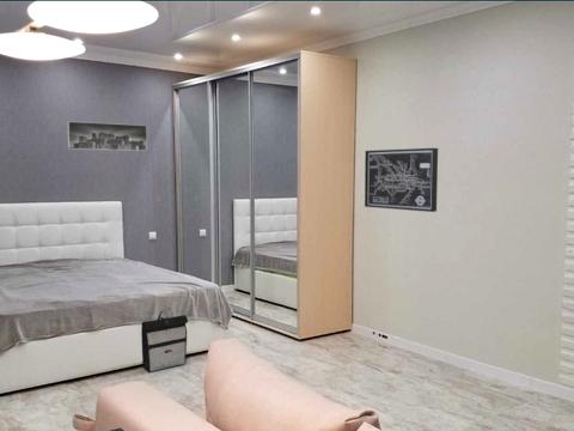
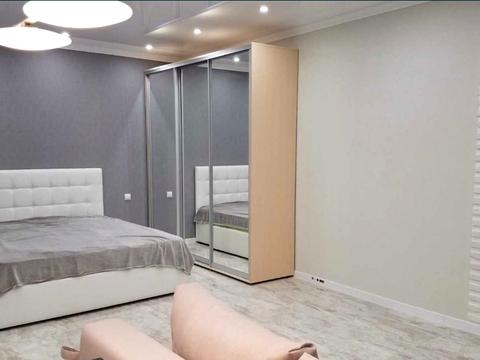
- backpack (164, 339)
- wall art (398, 178)
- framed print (109, 136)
